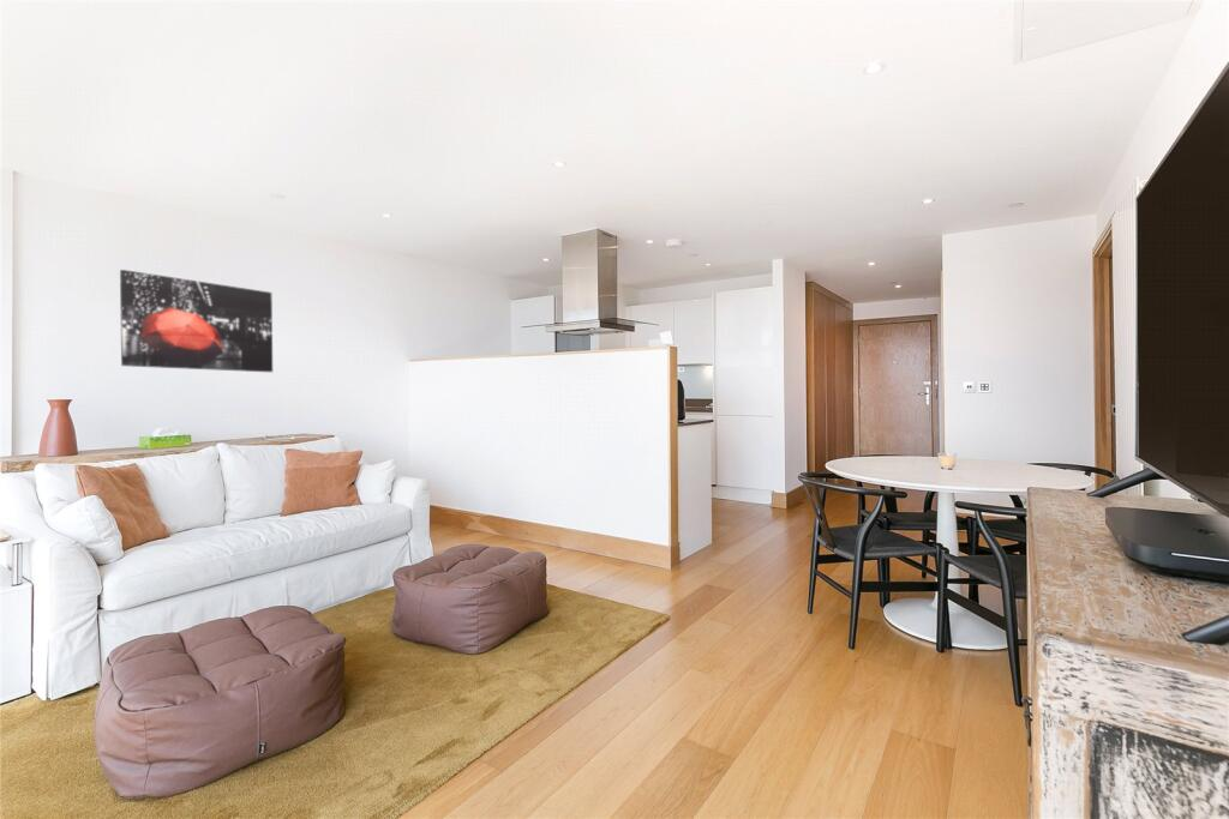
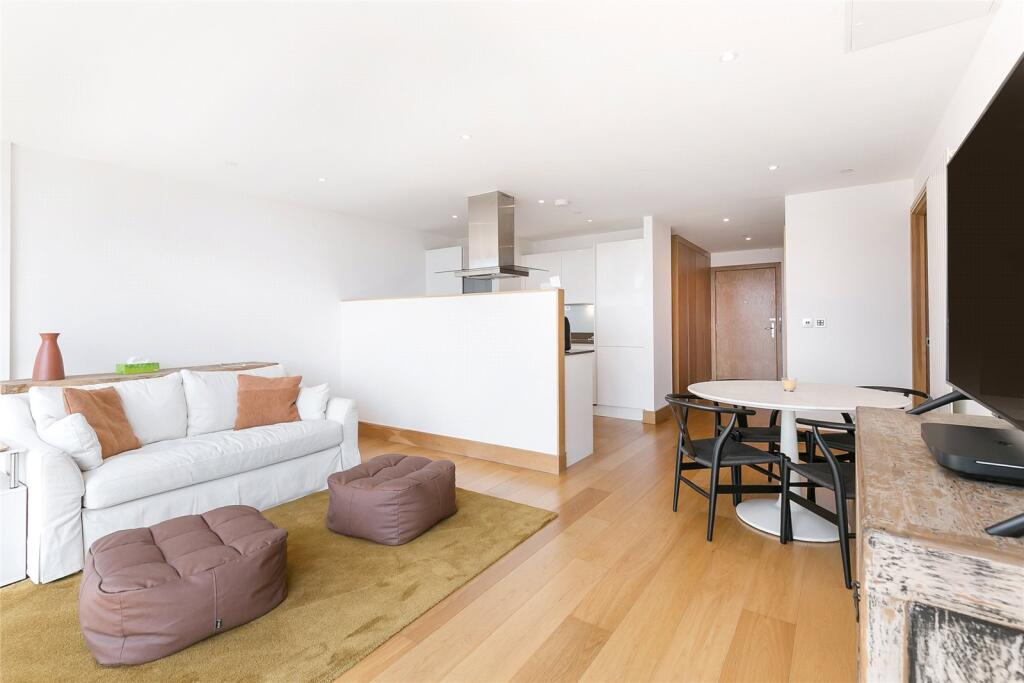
- wall art (203, 325)
